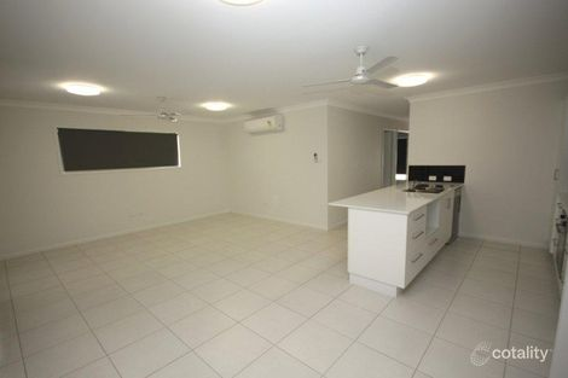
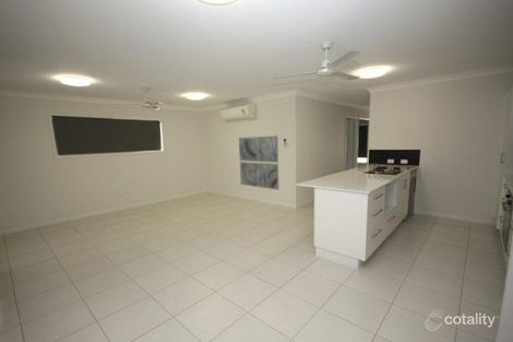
+ wall art (258, 161)
